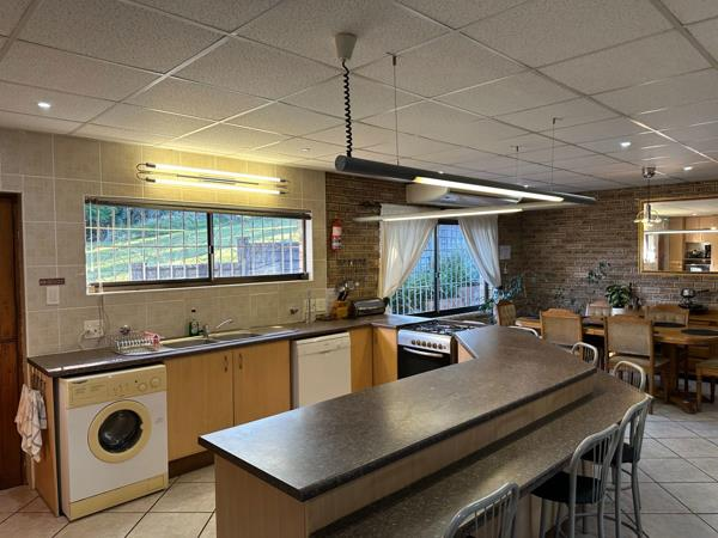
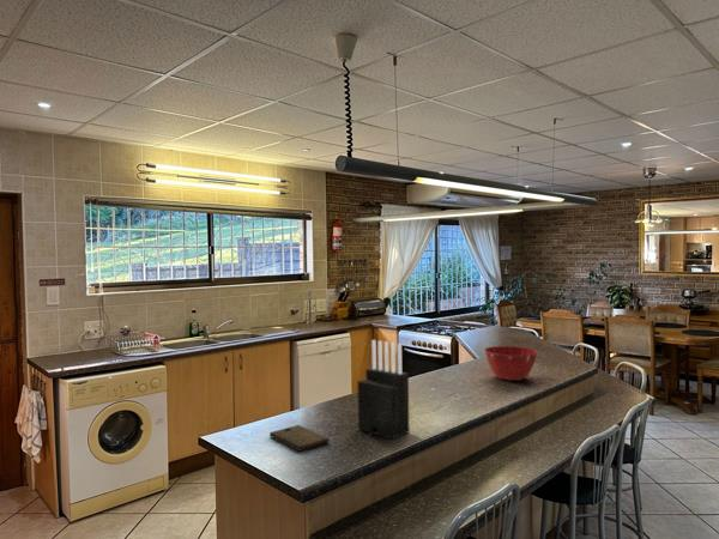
+ knife block (380, 387)
+ mixing bowl (510, 363)
+ cutting board (298, 436)
